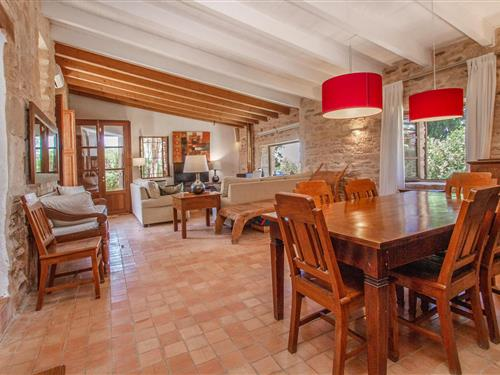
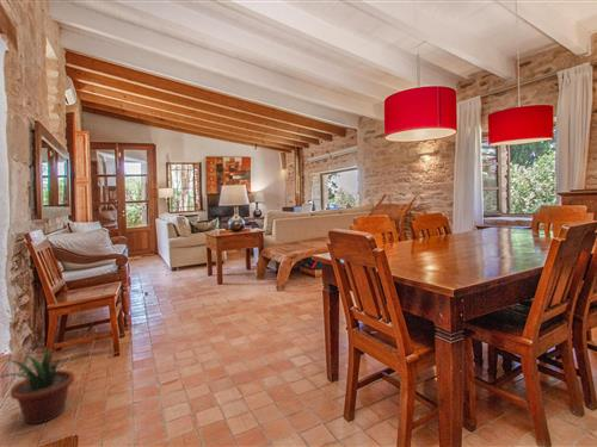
+ potted plant (36, 387)
